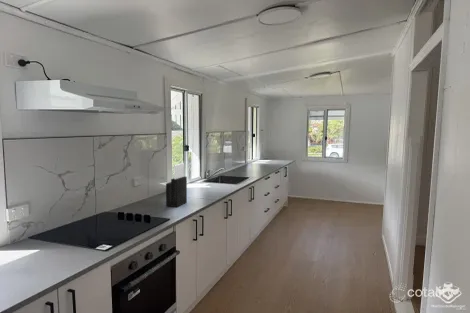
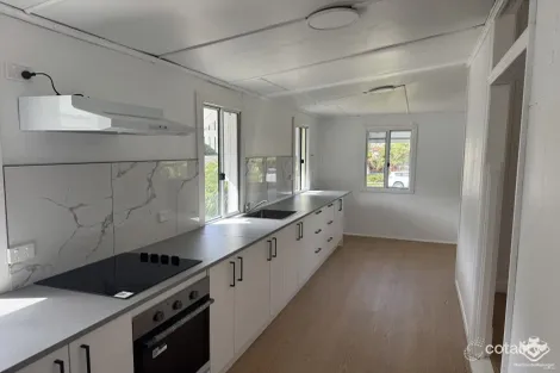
- knife block (175, 184)
